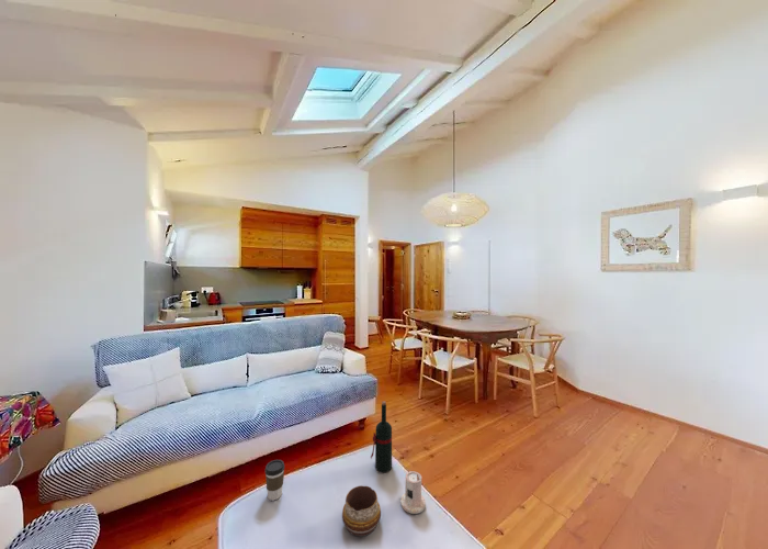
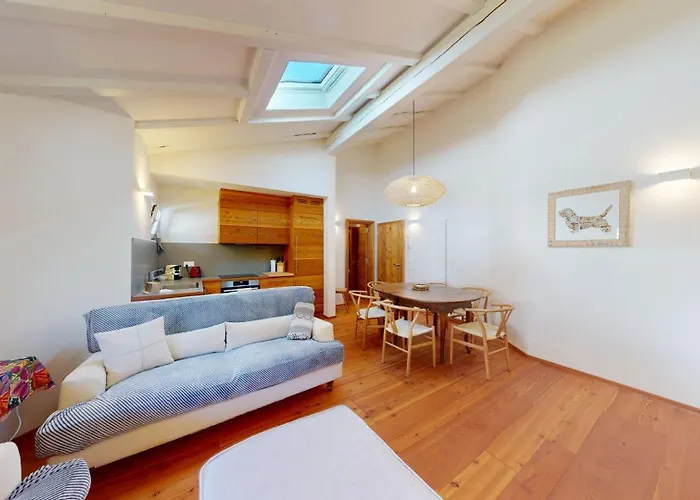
- candle (413, 488)
- coffee cup (274, 480)
- decorative bowl (361, 509)
- wine bottle (381, 434)
